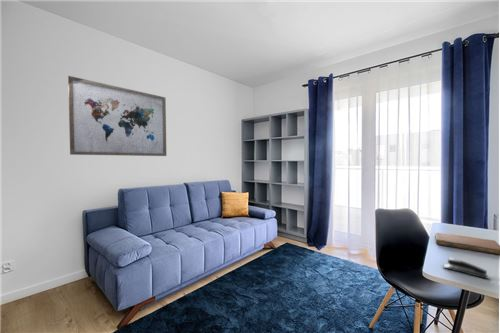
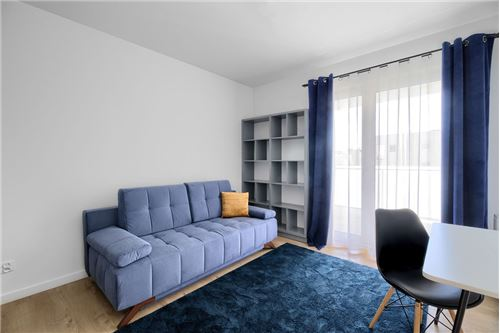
- stapler (464, 266)
- wall art (124, 121)
- notebook (465, 242)
